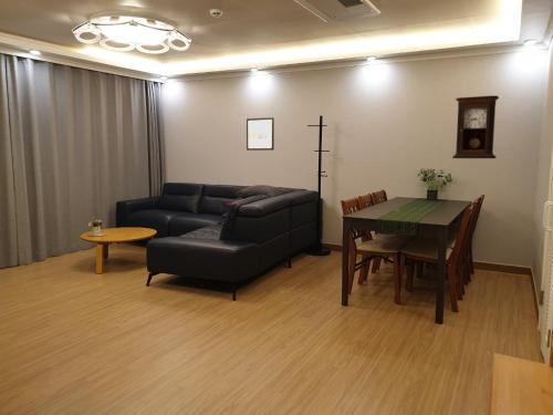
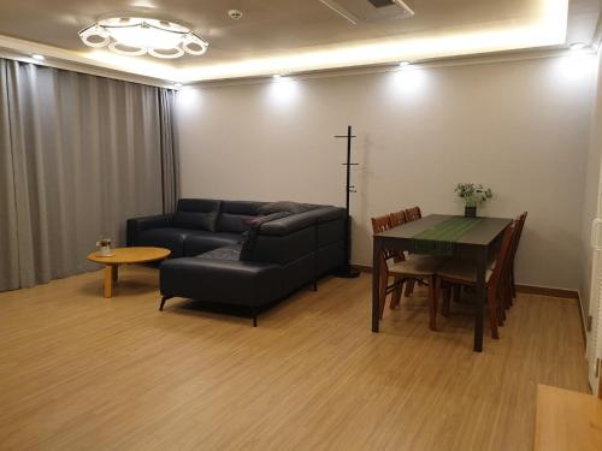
- pendulum clock (474, 127)
- wall art (260, 134)
